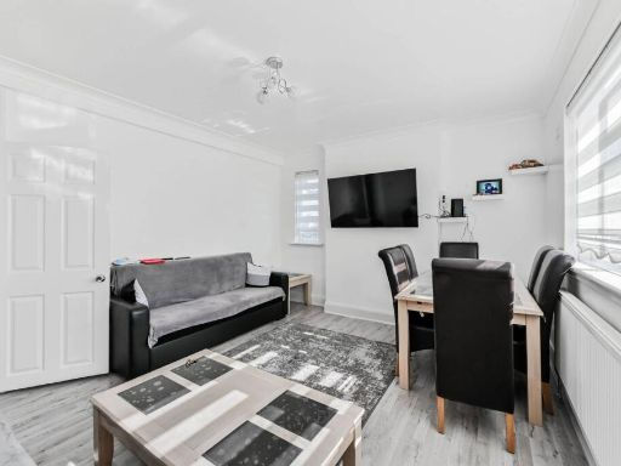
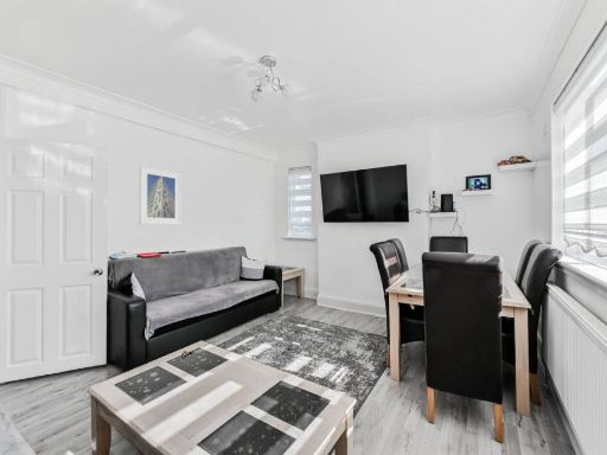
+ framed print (161, 197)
